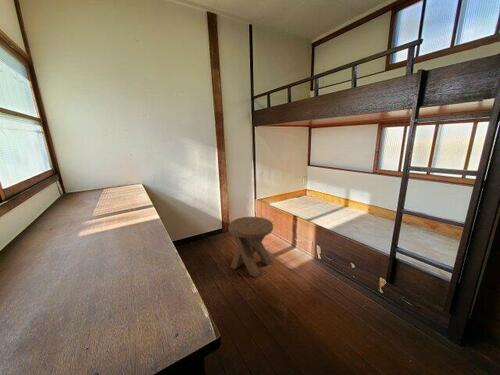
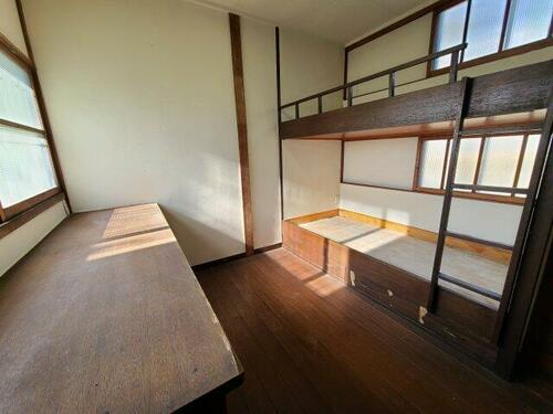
- music stool (251, 244)
